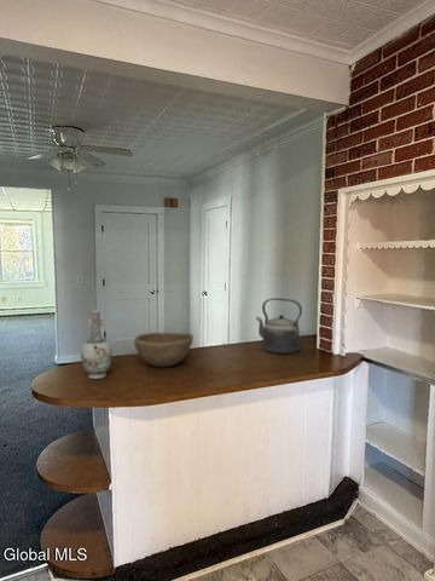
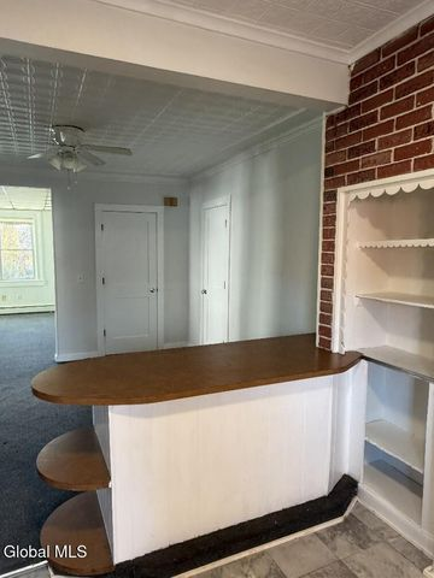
- bowl (163, 349)
- kettle (277, 323)
- vase (95, 344)
